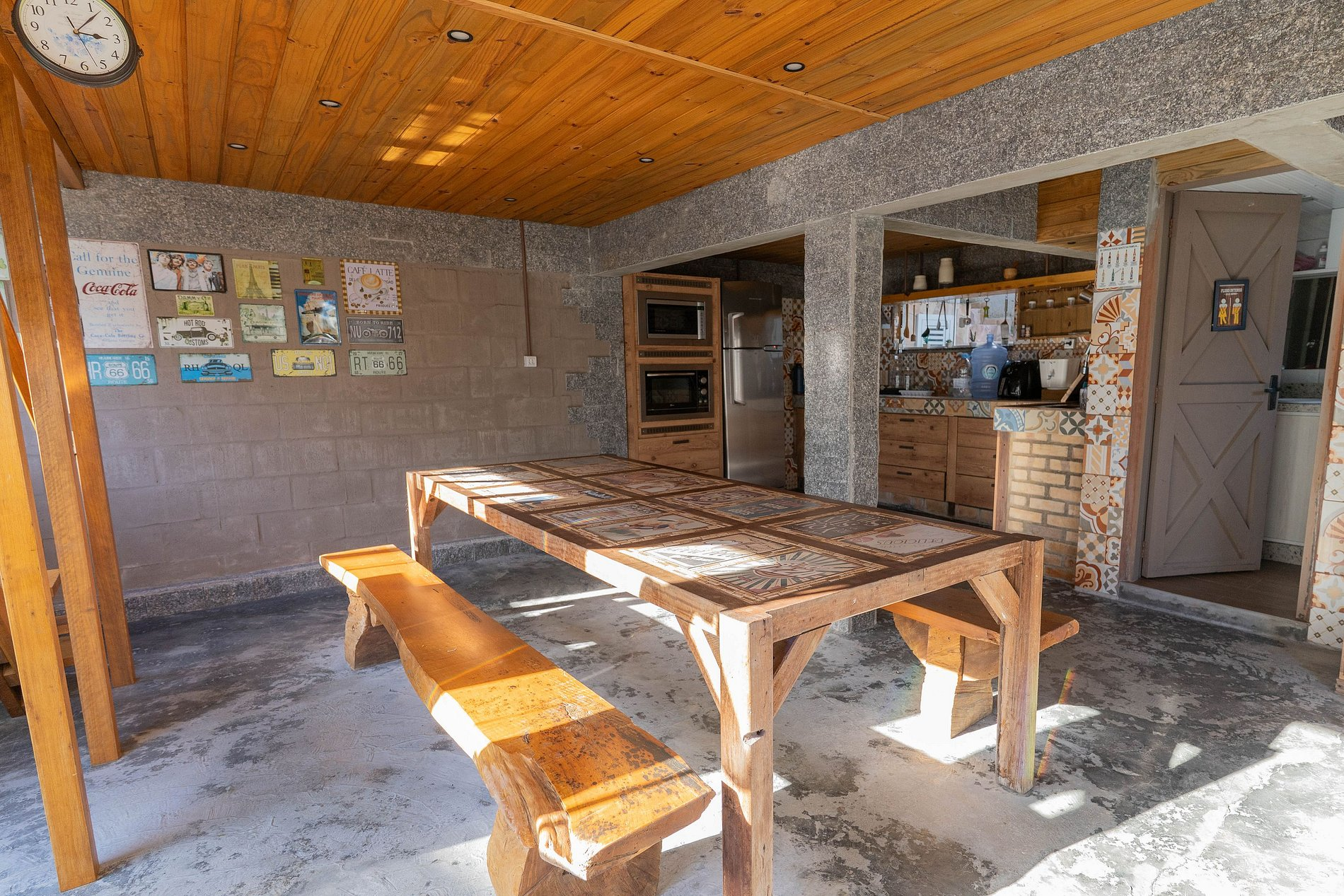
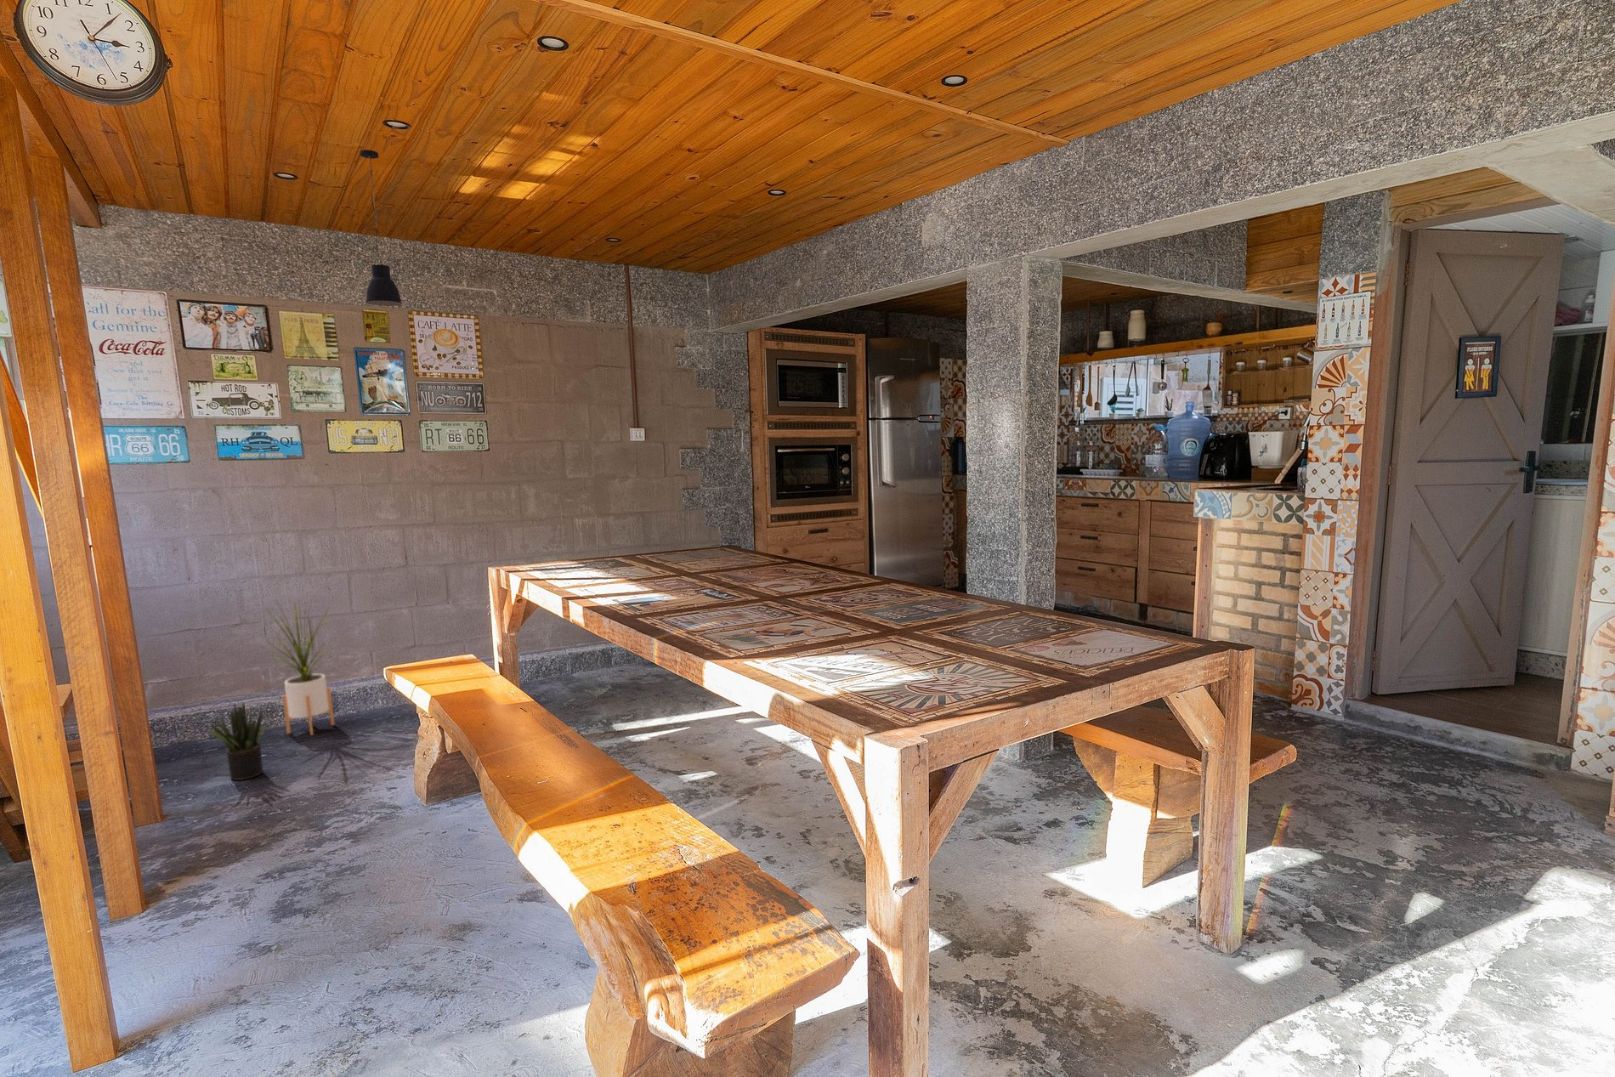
+ pendant light (376, 228)
+ potted plant (237, 740)
+ house plant (304, 661)
